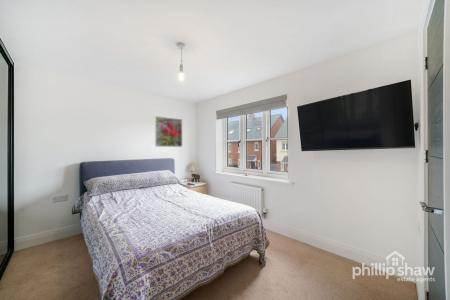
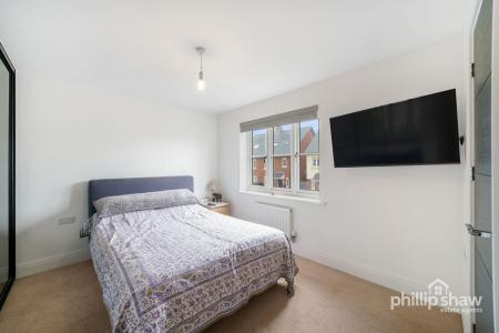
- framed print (169, 132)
